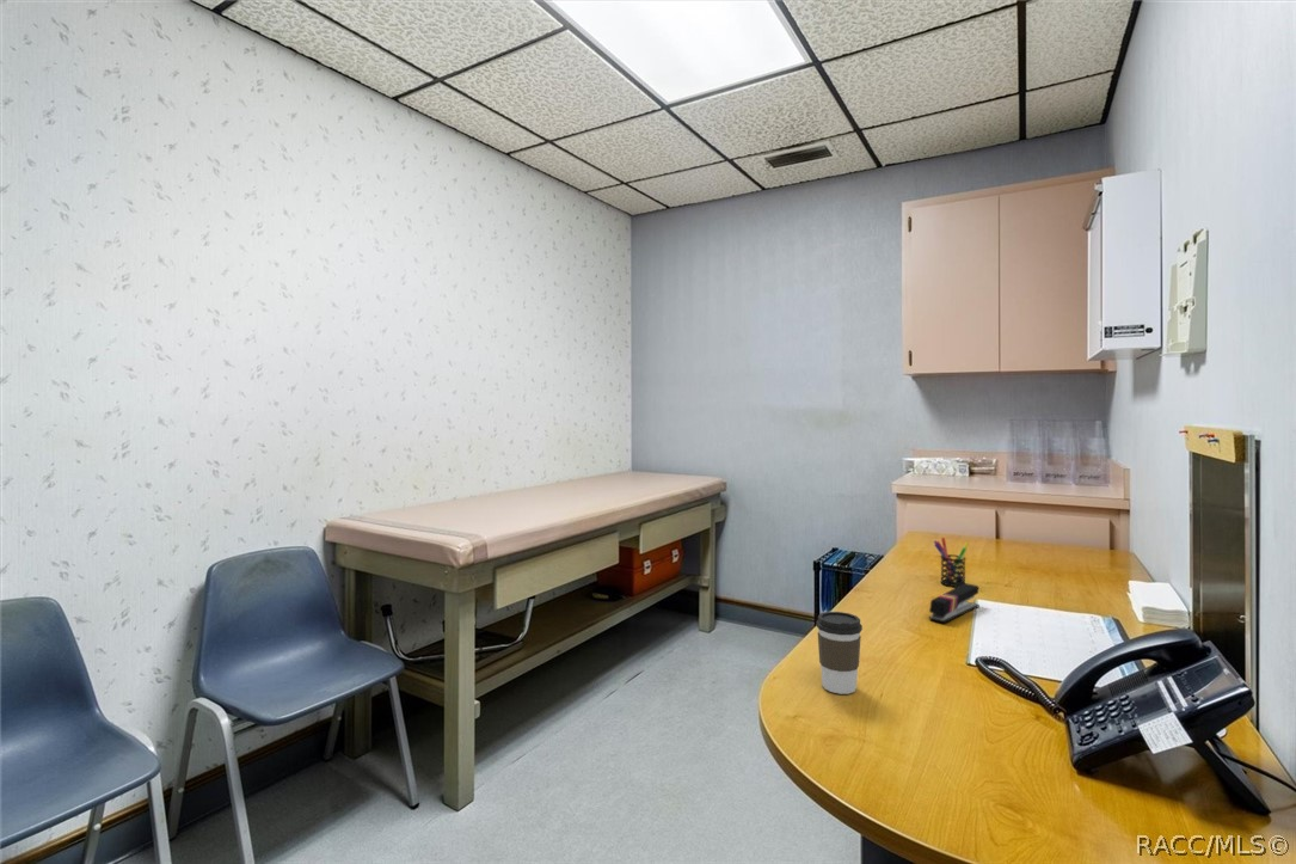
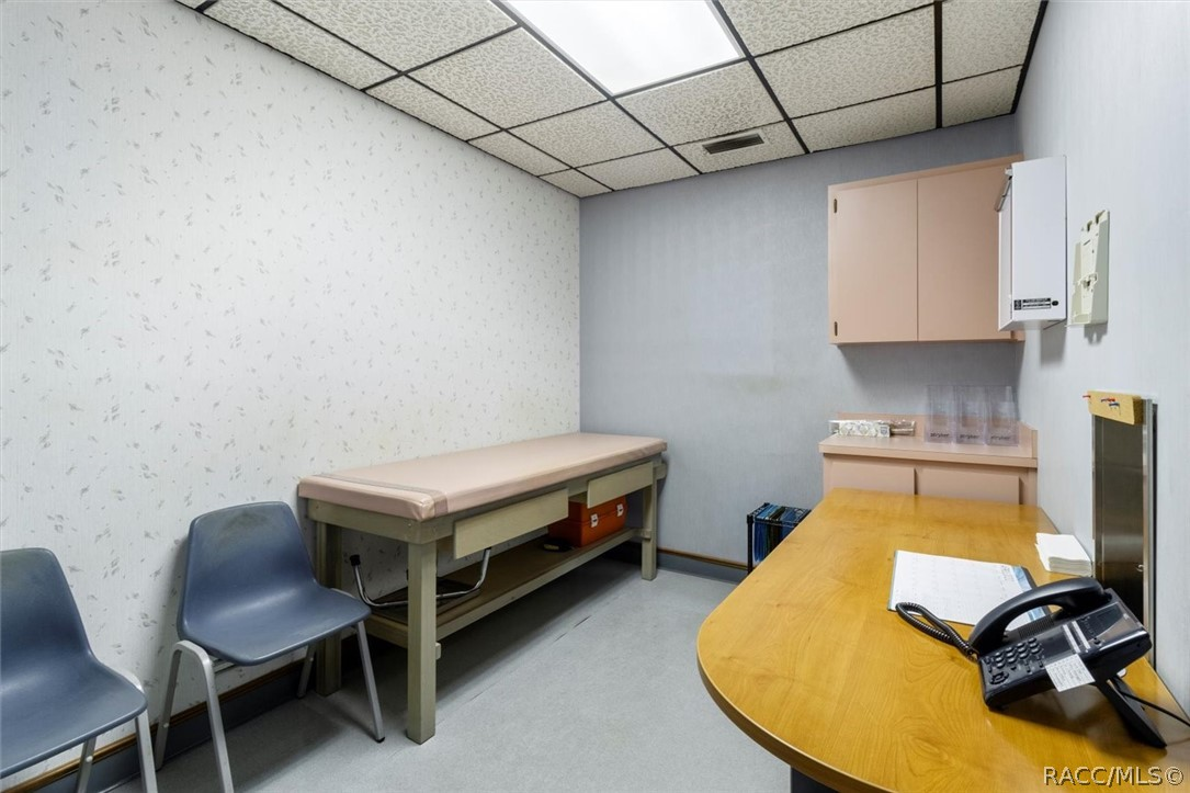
- coffee cup (839, 651)
- stapler (954, 601)
- pen holder (953, 560)
